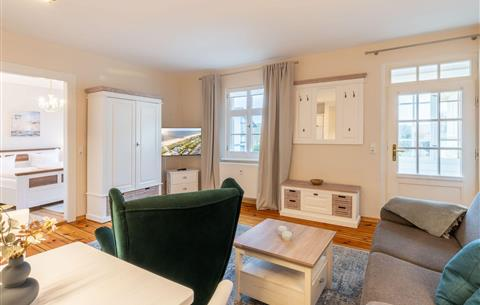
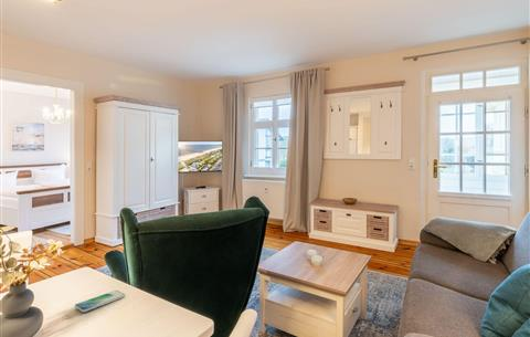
+ smartphone (100, 299)
